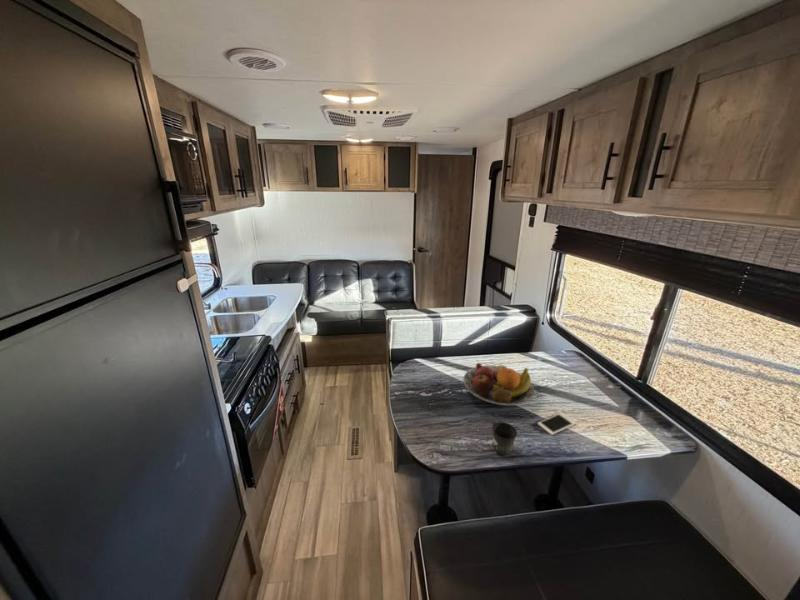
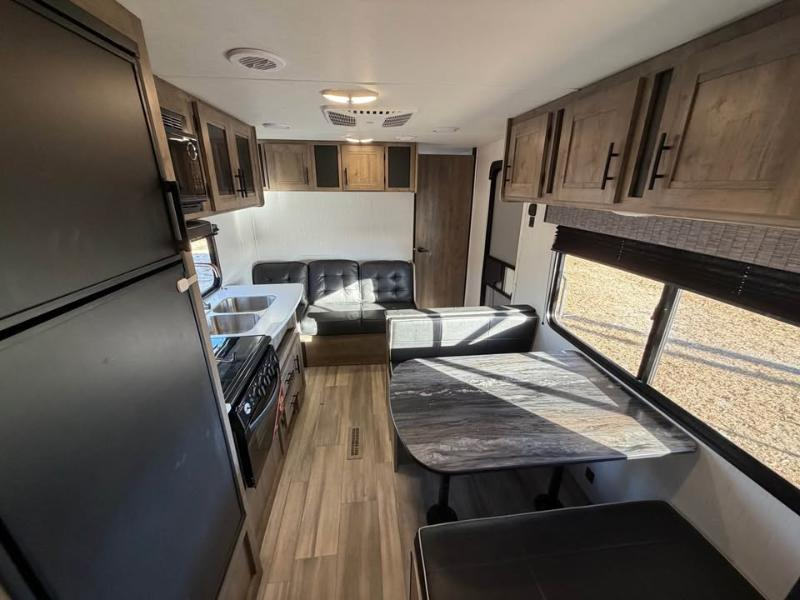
- fruit bowl (498, 380)
- mug (500, 437)
- cell phone (556, 423)
